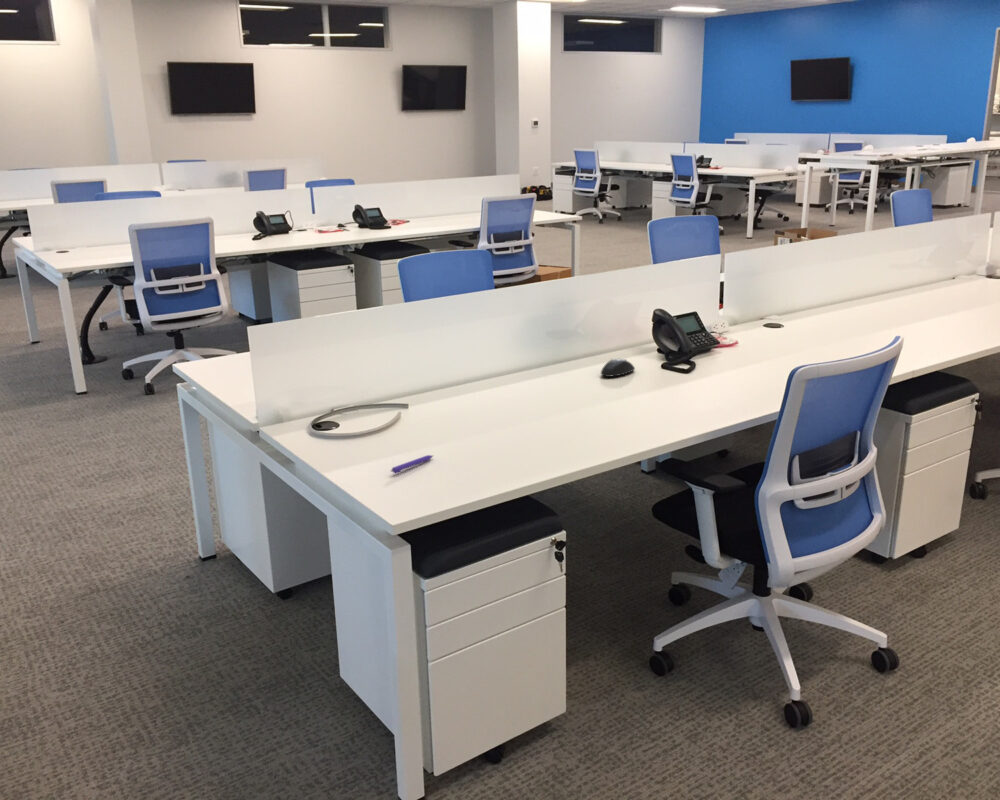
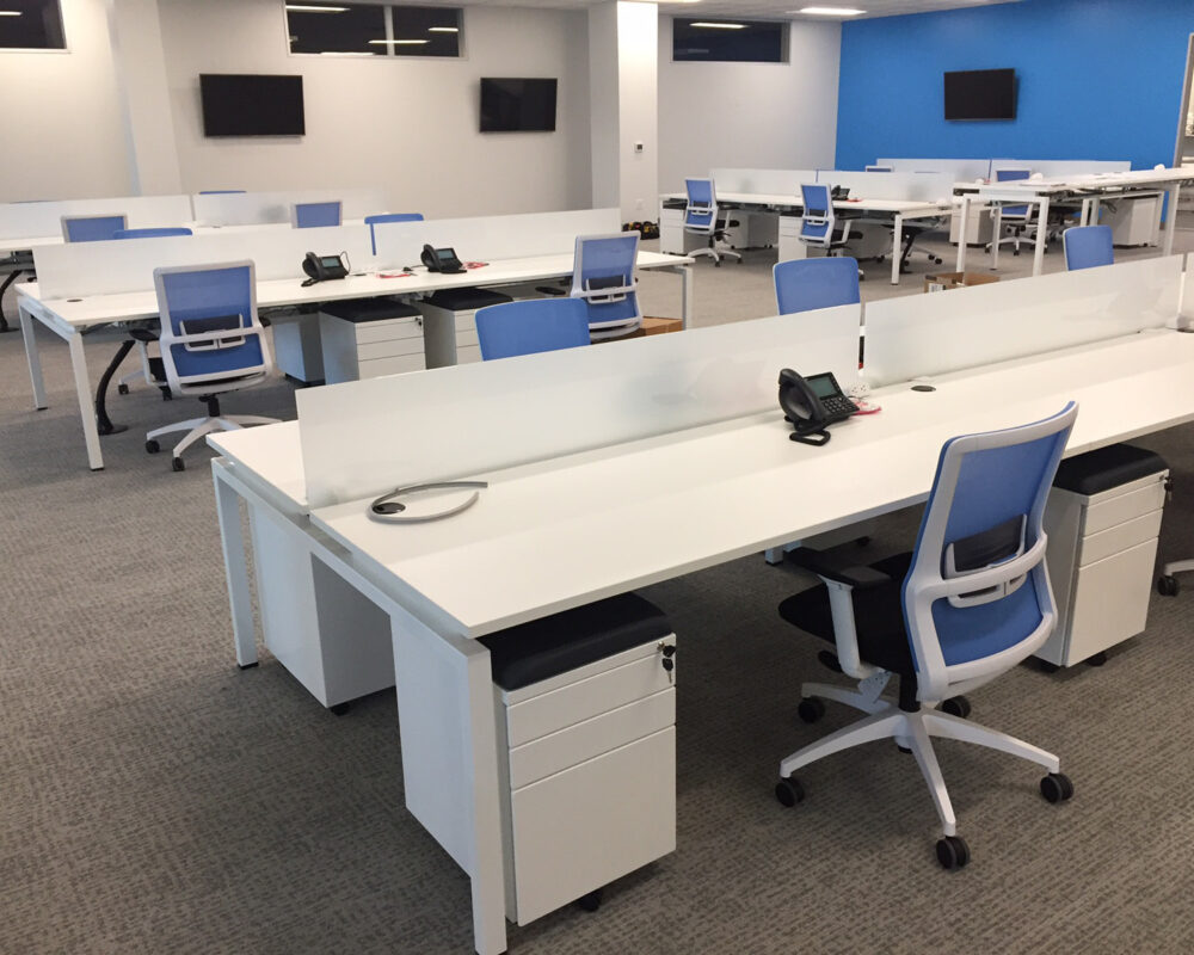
- mouse (616, 366)
- pen (413, 463)
